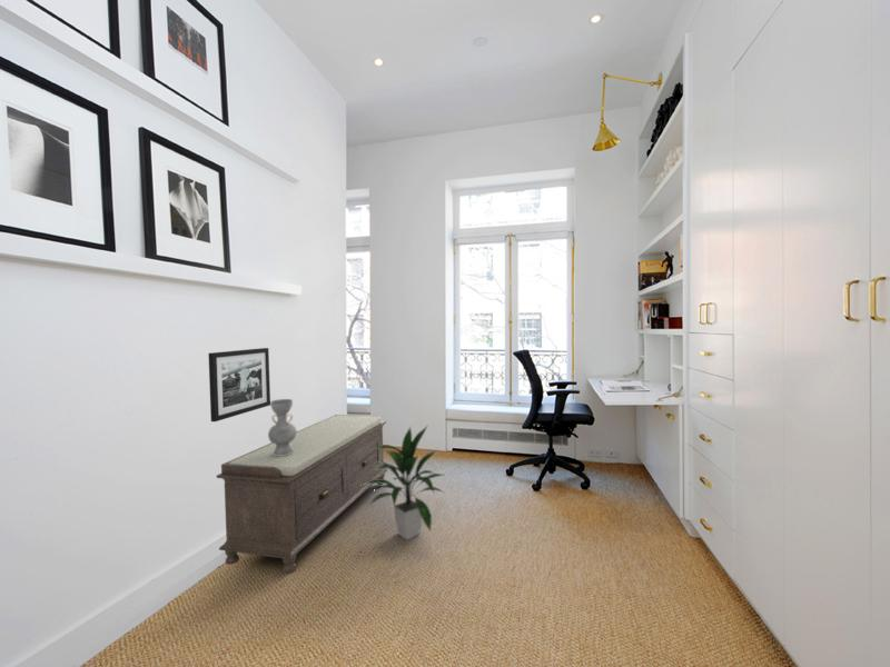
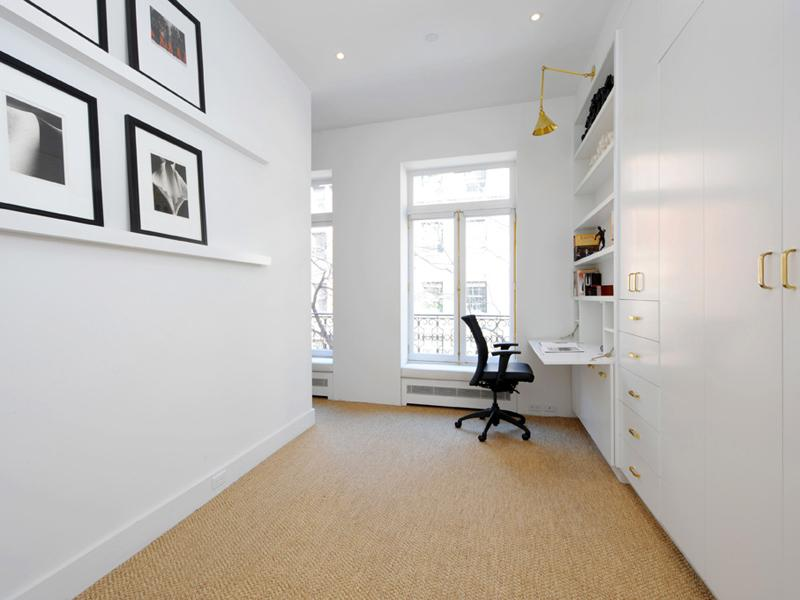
- indoor plant (407, 482)
- bench (319, 475)
- decorative vase (281, 427)
- picture frame (241, 381)
